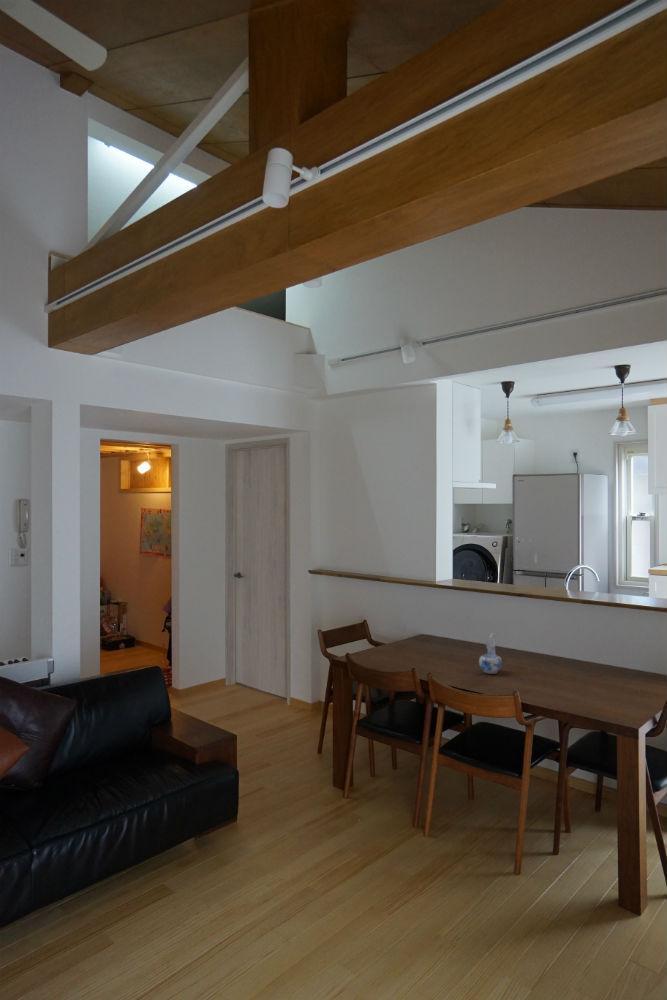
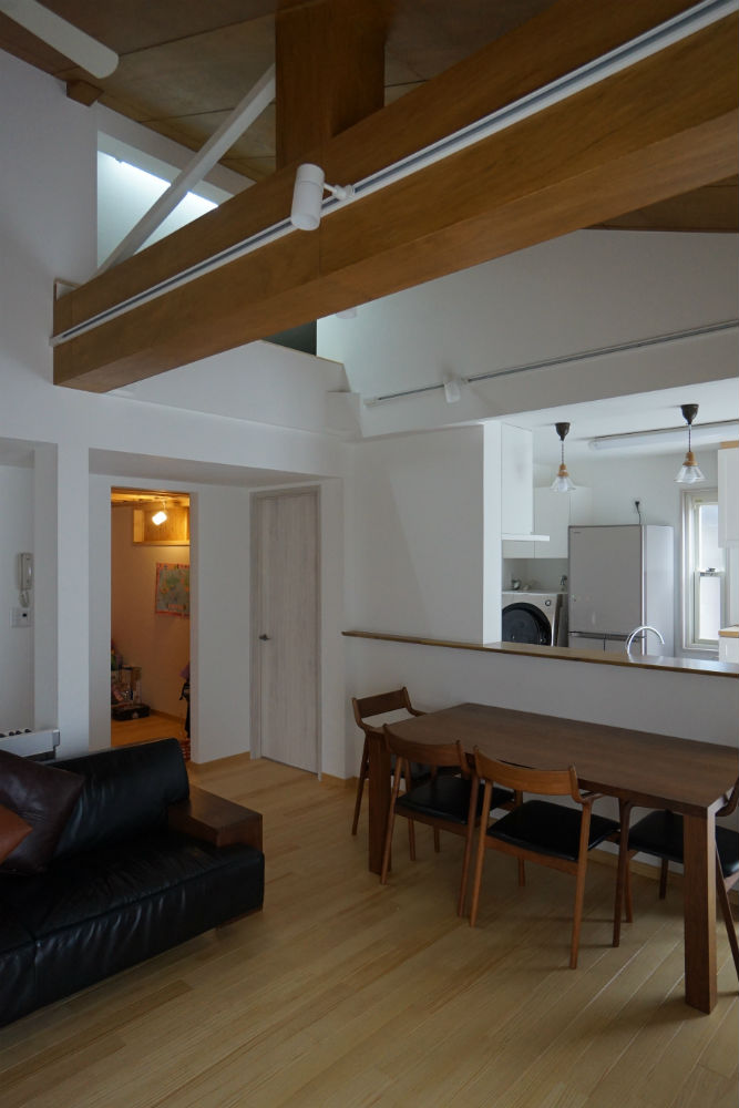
- ceramic pitcher (490, 653)
